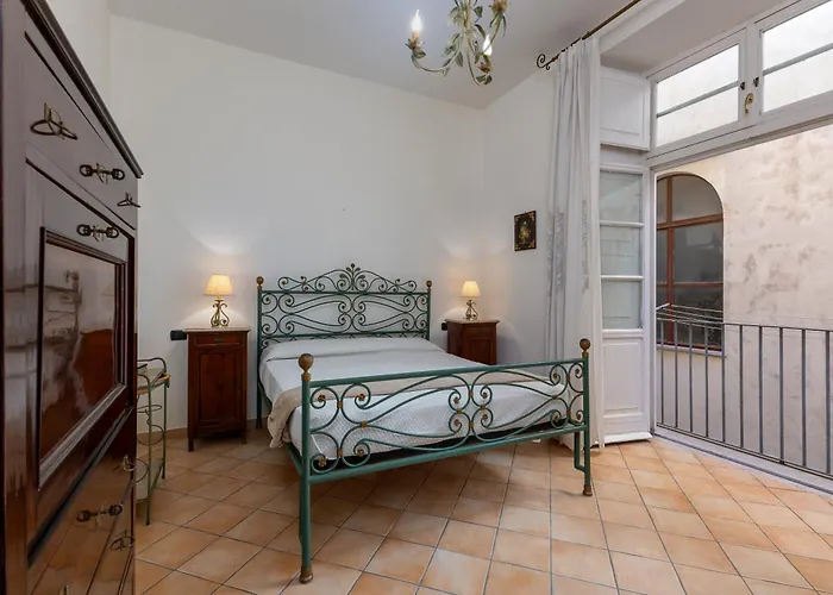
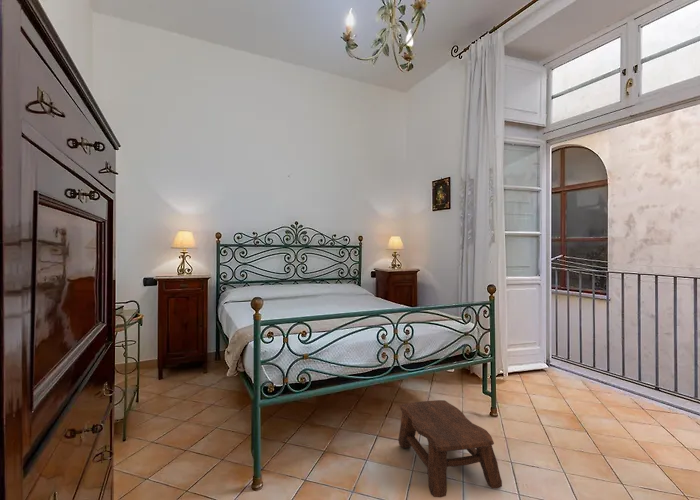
+ stool (445, 441)
